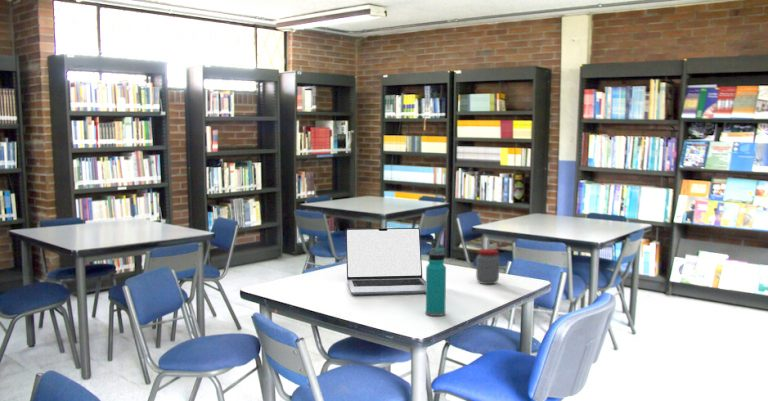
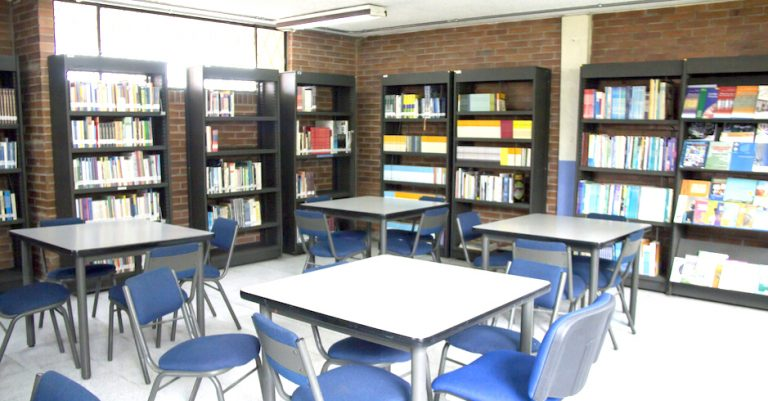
- laptop (387, 259)
- water bottle (435, 281)
- jar (487, 266)
